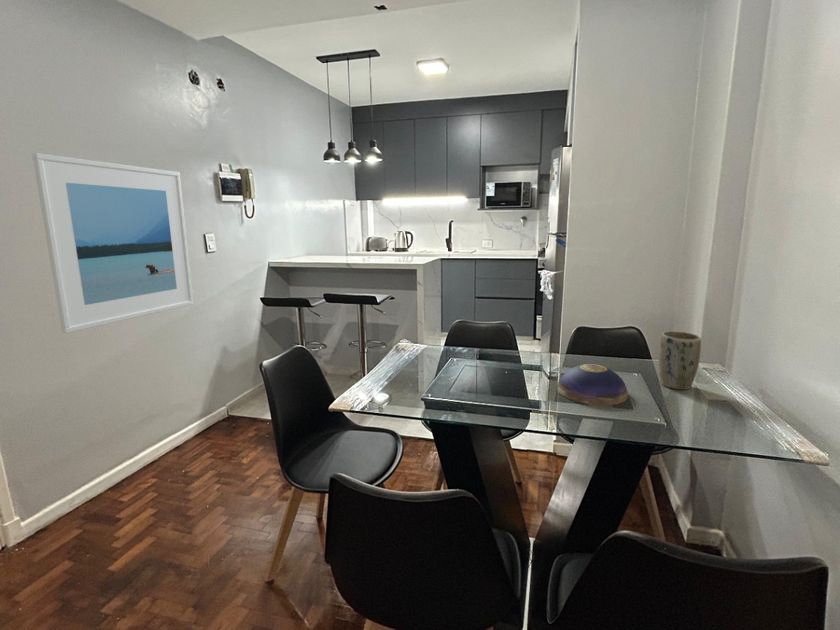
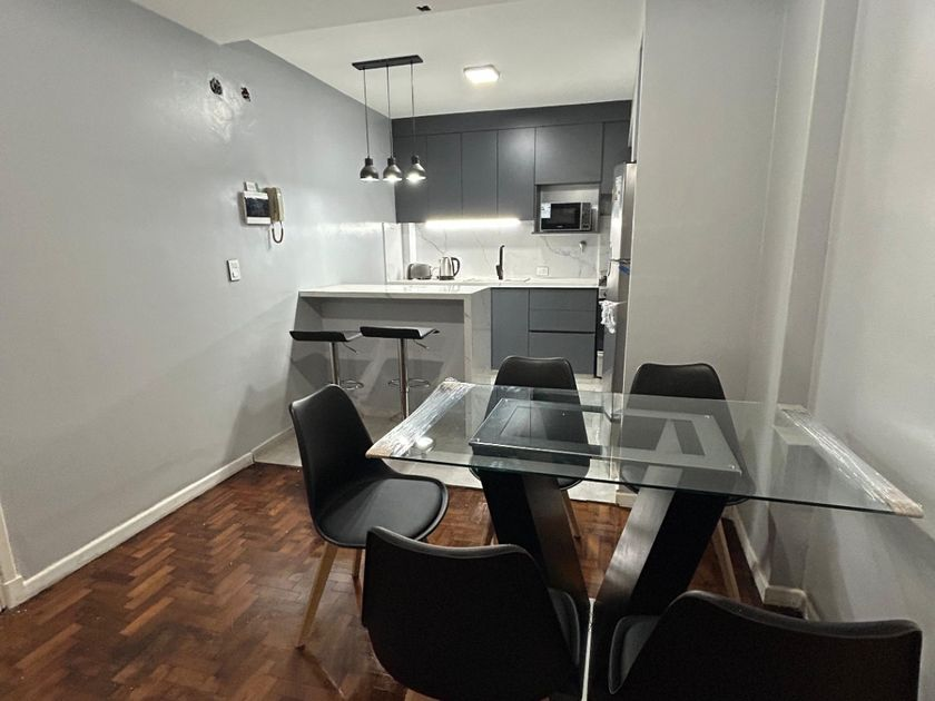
- plant pot (678, 360)
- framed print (128, 242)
- decorative bowl (592, 379)
